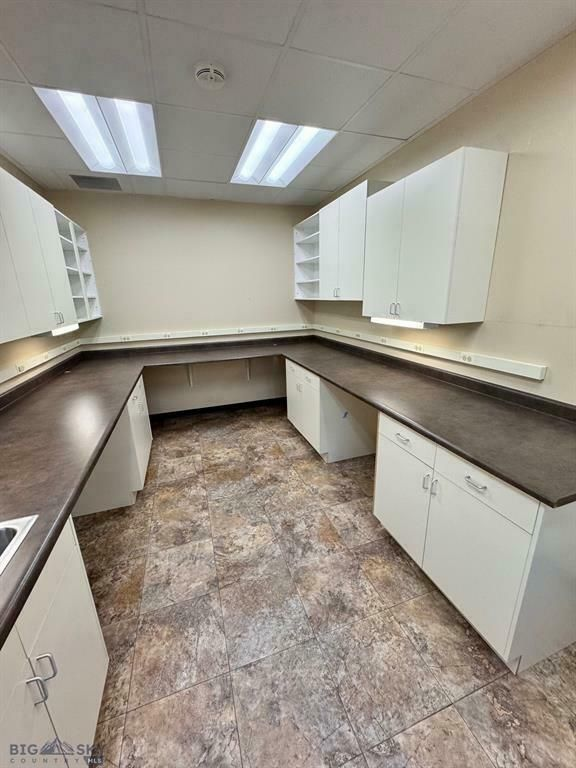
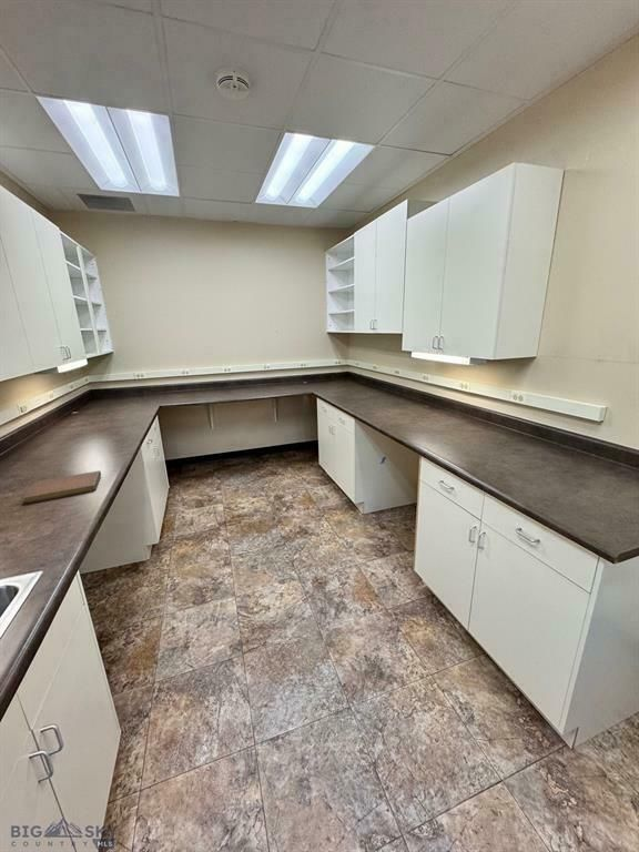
+ notebook (64, 485)
